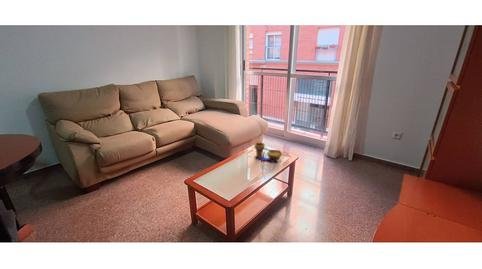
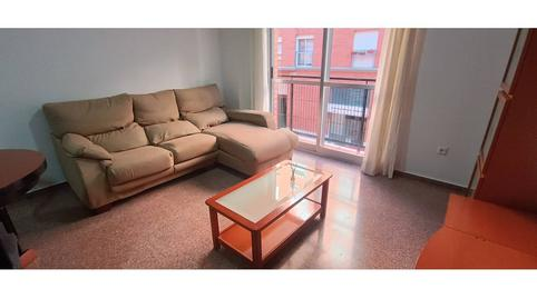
- decorative bowl (267, 152)
